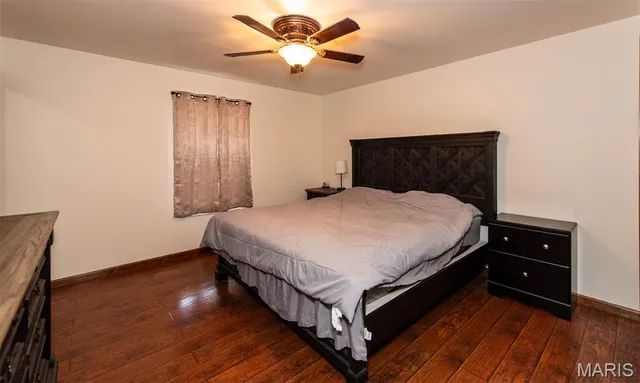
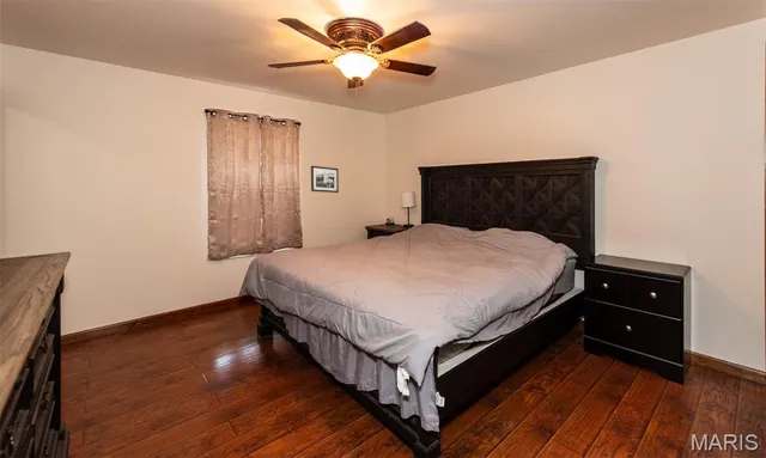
+ picture frame (324, 179)
